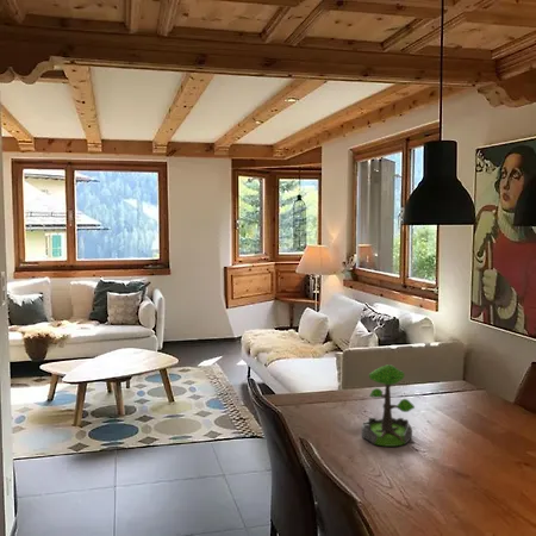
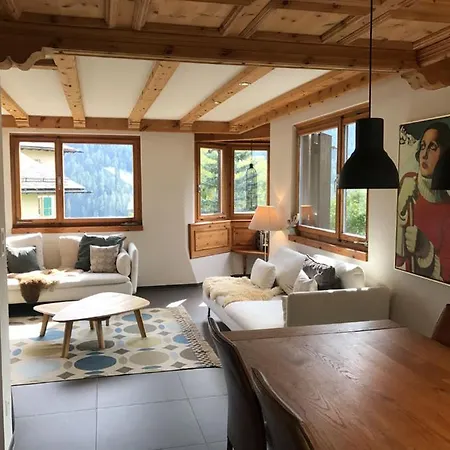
- plant (387, 400)
